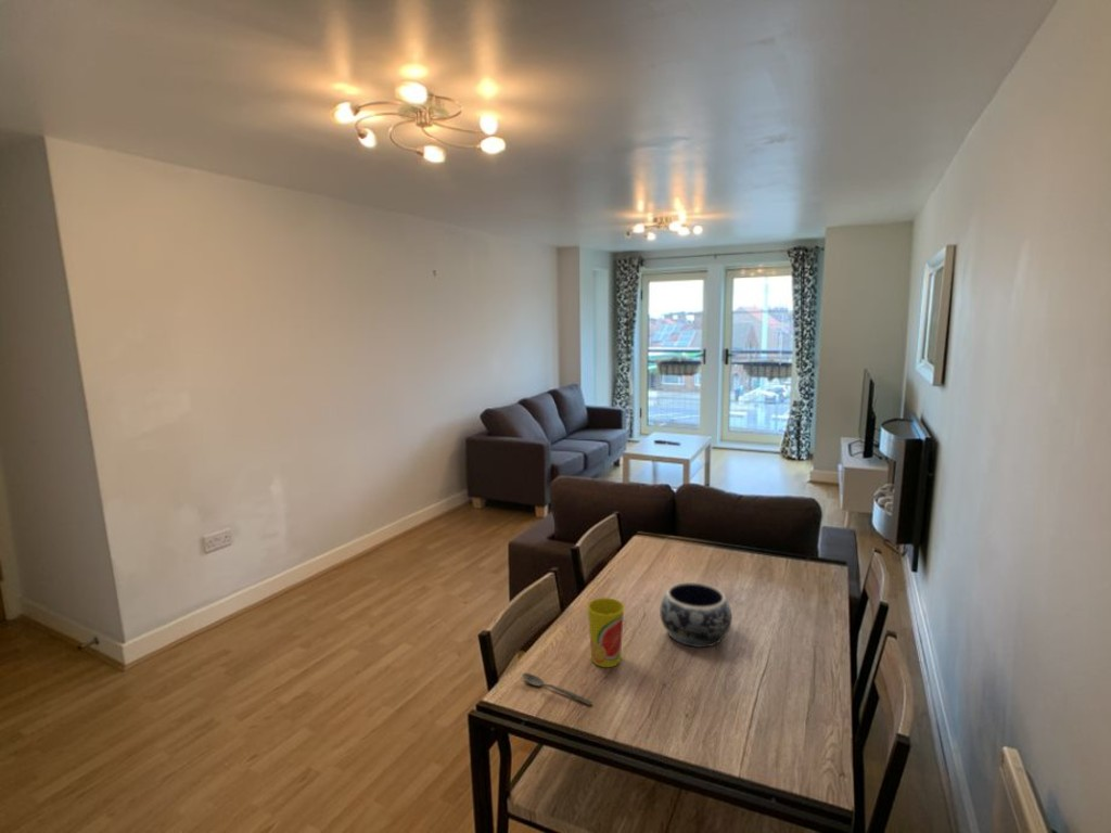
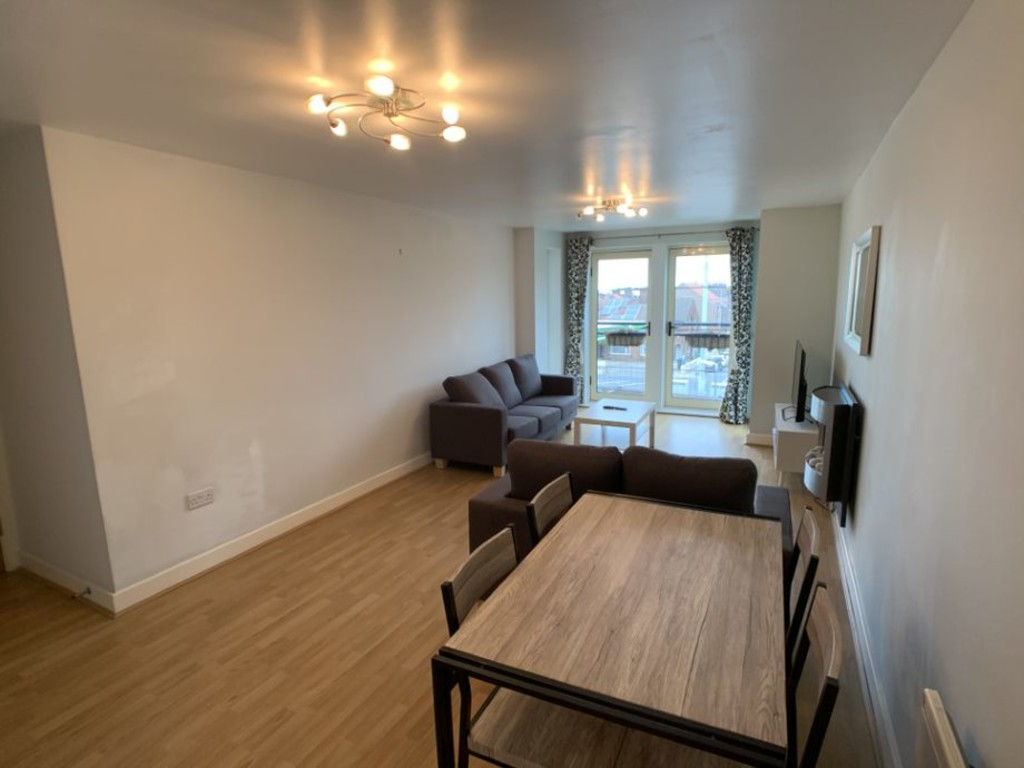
- decorative bowl (694, 613)
- spoon (556, 688)
- cup (605, 632)
